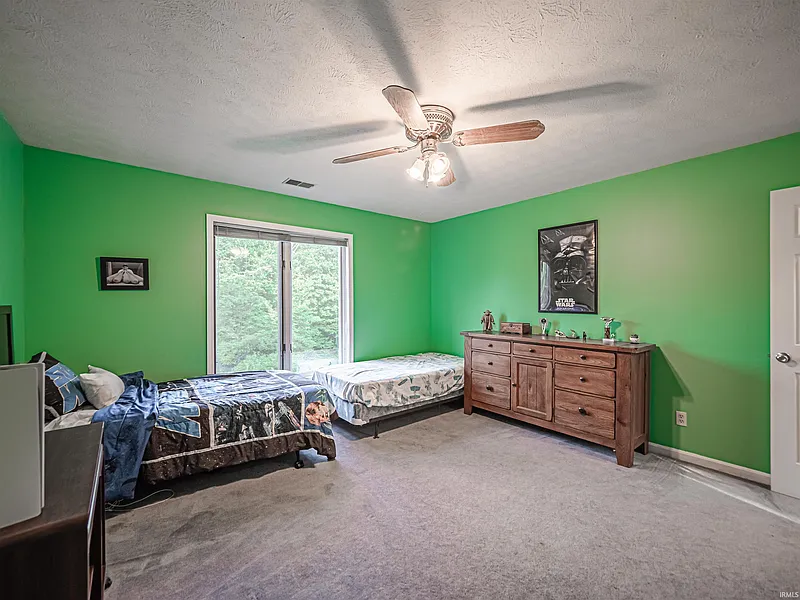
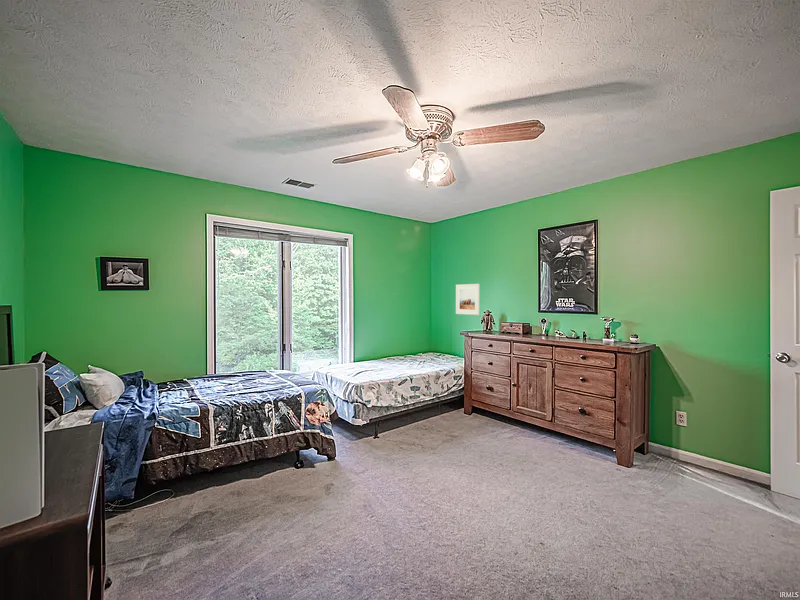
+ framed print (467, 299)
